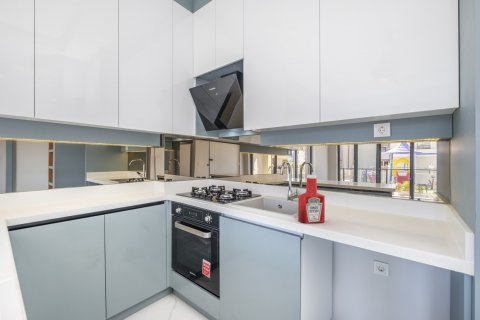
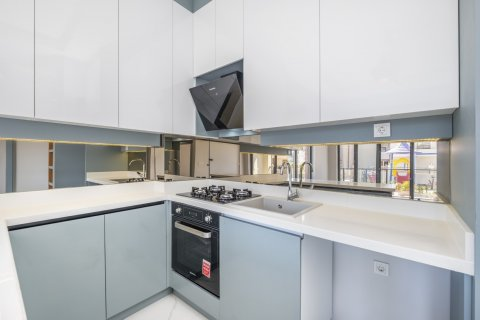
- soap bottle (311, 198)
